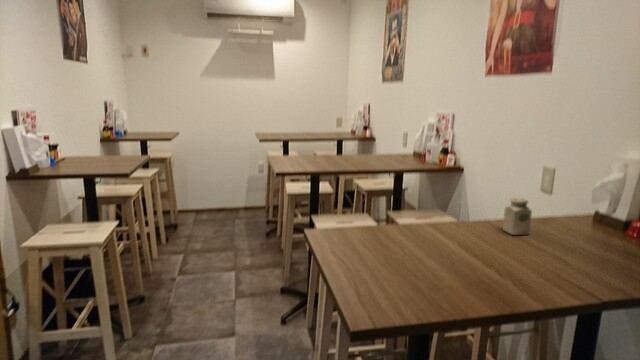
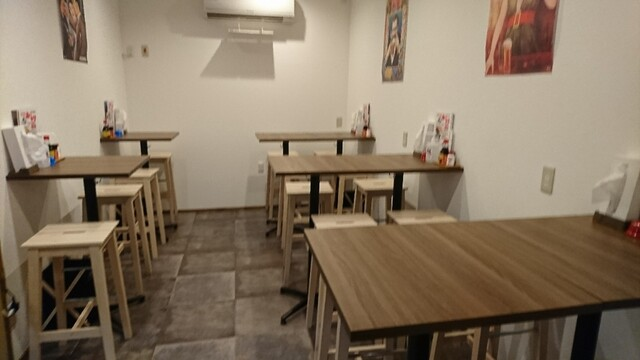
- salt shaker (517, 215)
